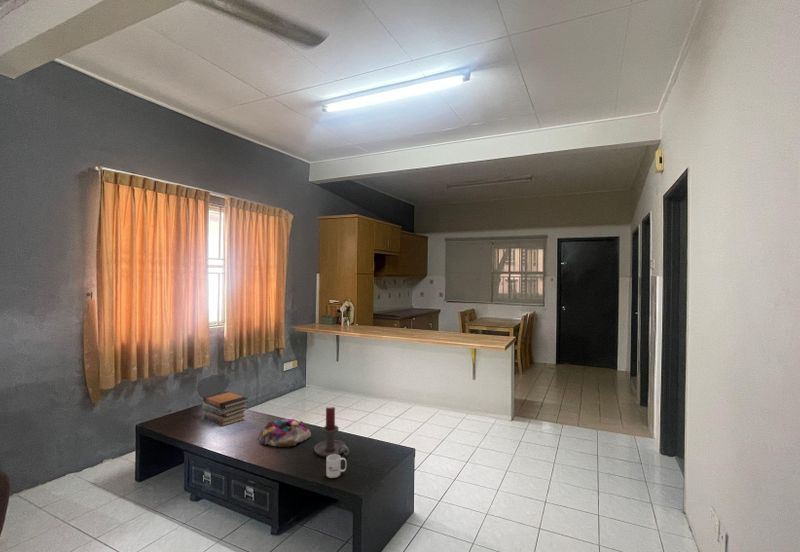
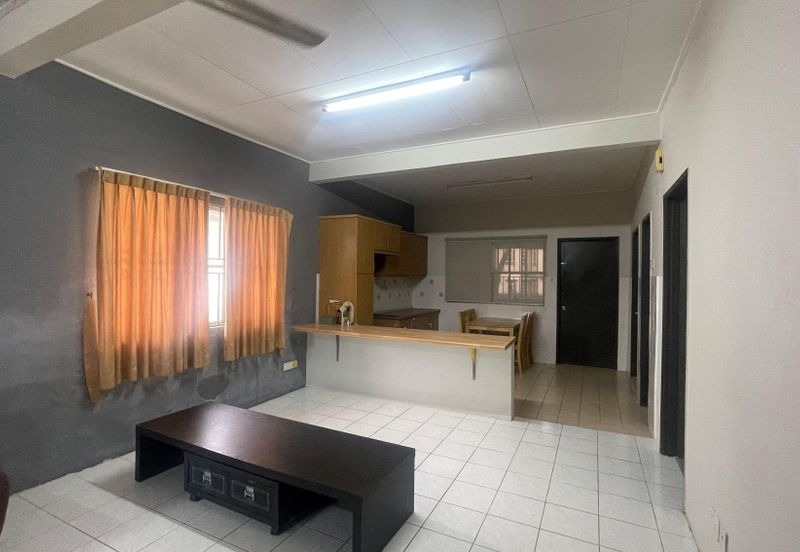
- mug (336, 465)
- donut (285, 429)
- candle holder (333, 429)
- book stack (224, 407)
